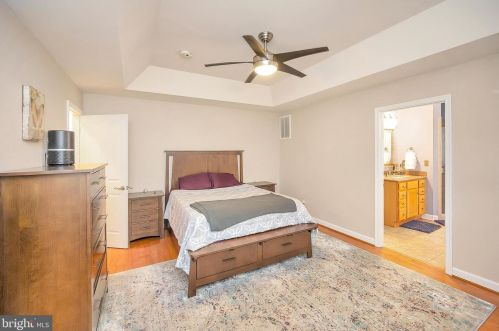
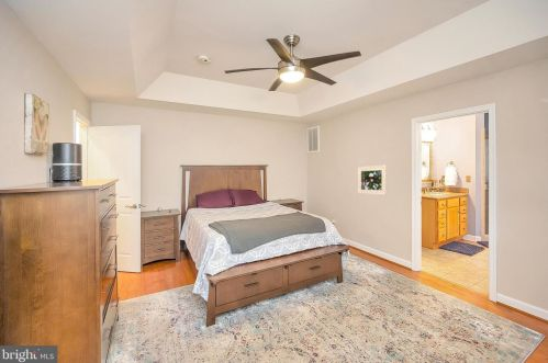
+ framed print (371, 180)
